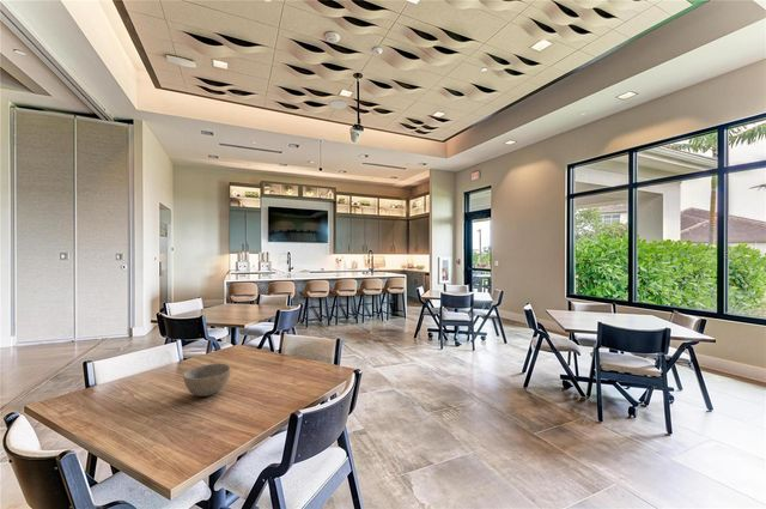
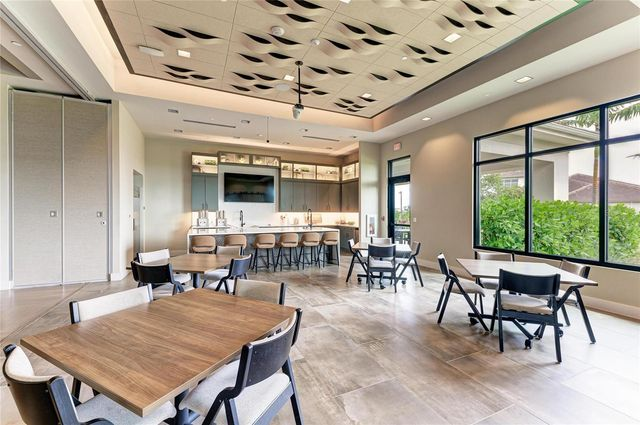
- bowl (207, 382)
